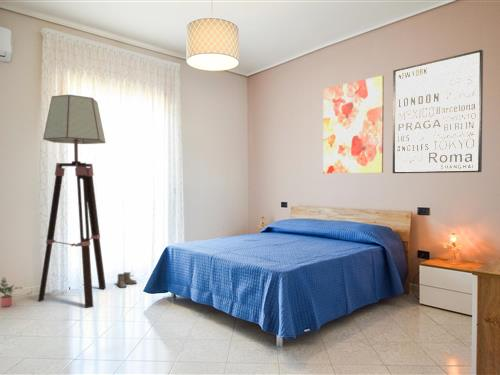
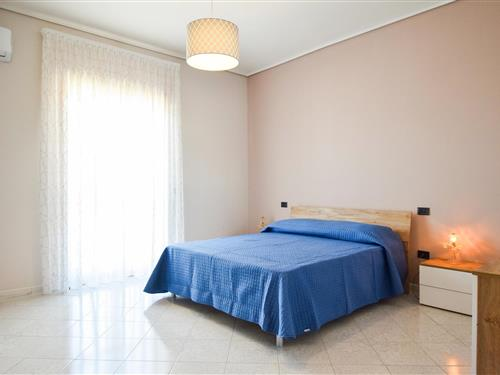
- boots (125, 279)
- wall art (433, 117)
- wall art (351, 128)
- potted plant (10, 291)
- floor lamp (78, 198)
